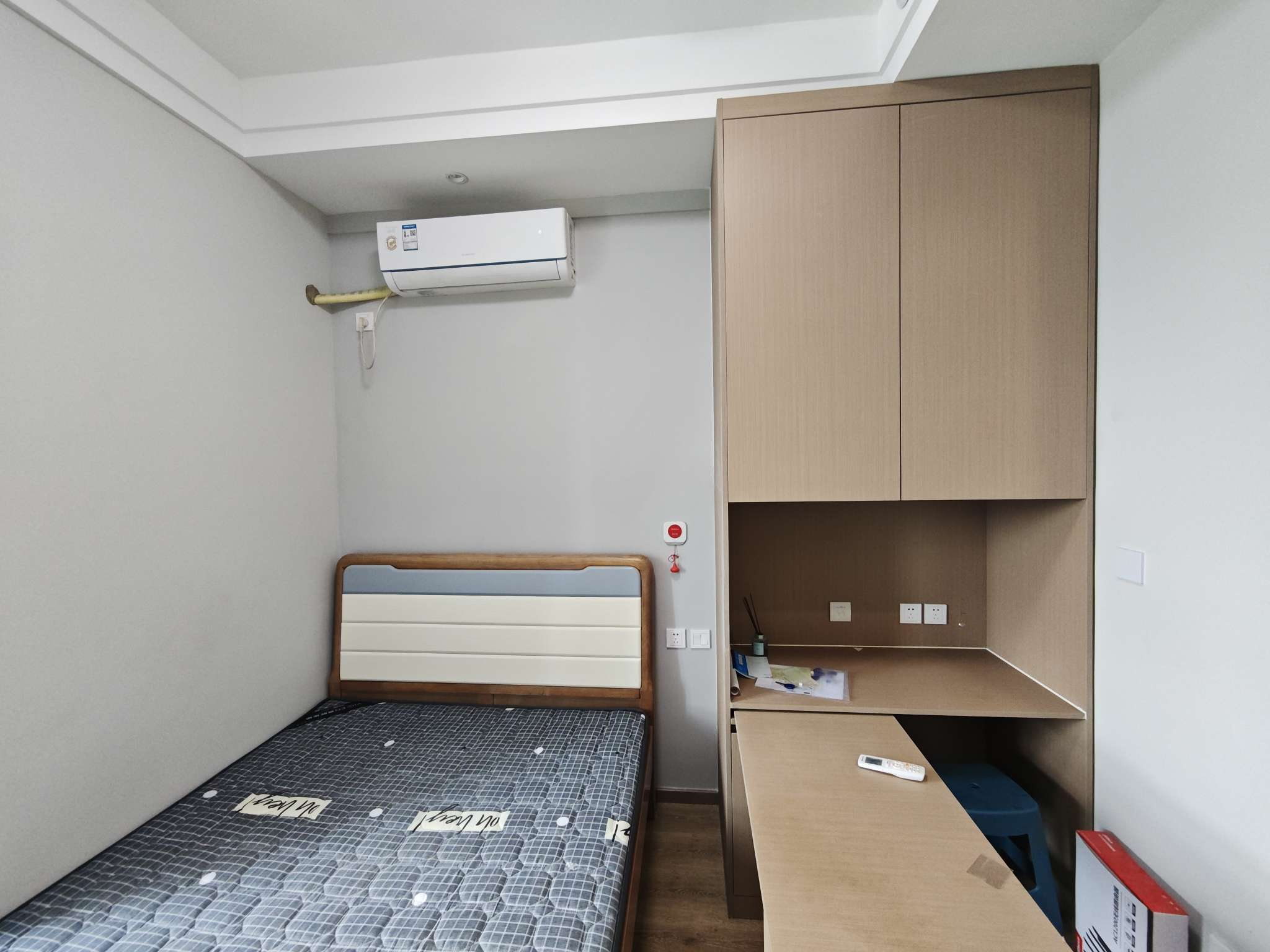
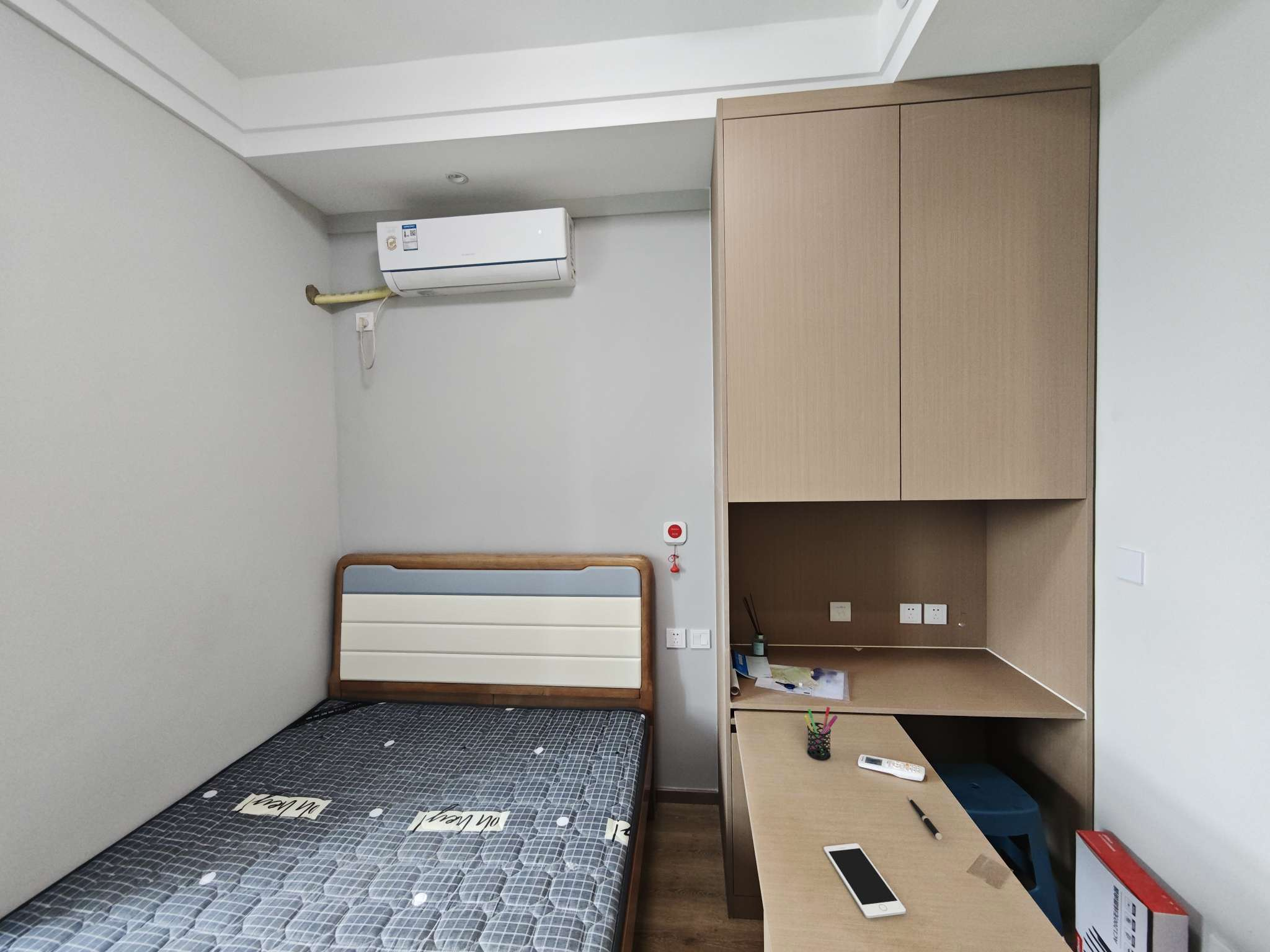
+ pen holder (818, 729)
+ cell phone (861, 877)
+ pen (922, 814)
